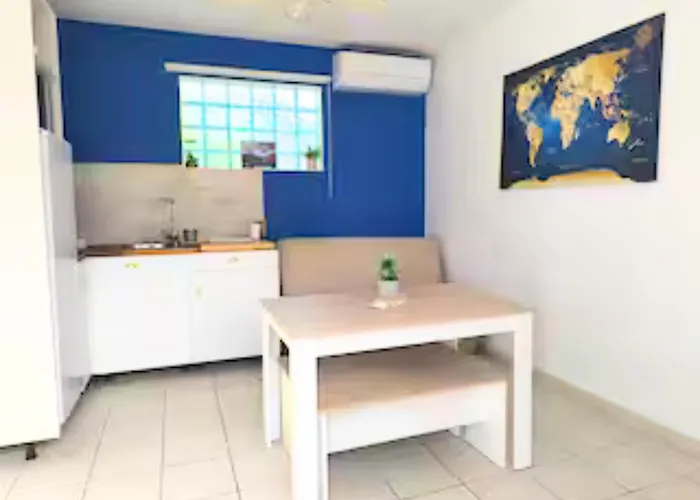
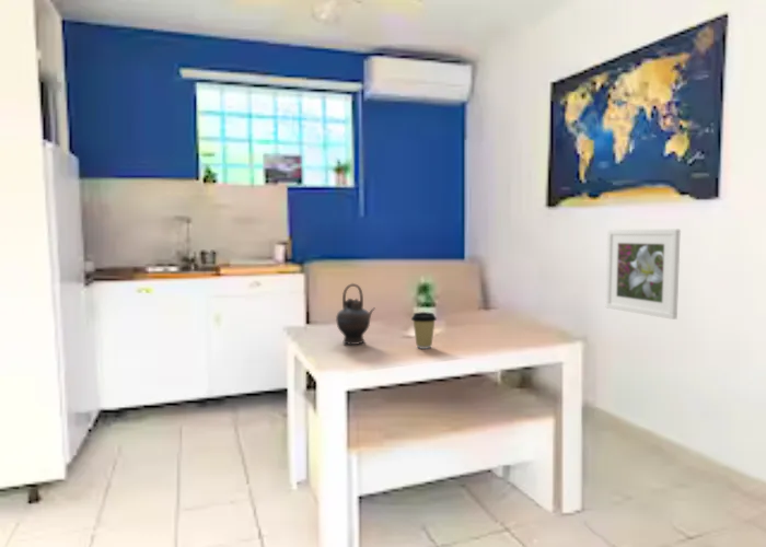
+ coffee cup (423, 330)
+ teapot (357, 313)
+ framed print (639, 271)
